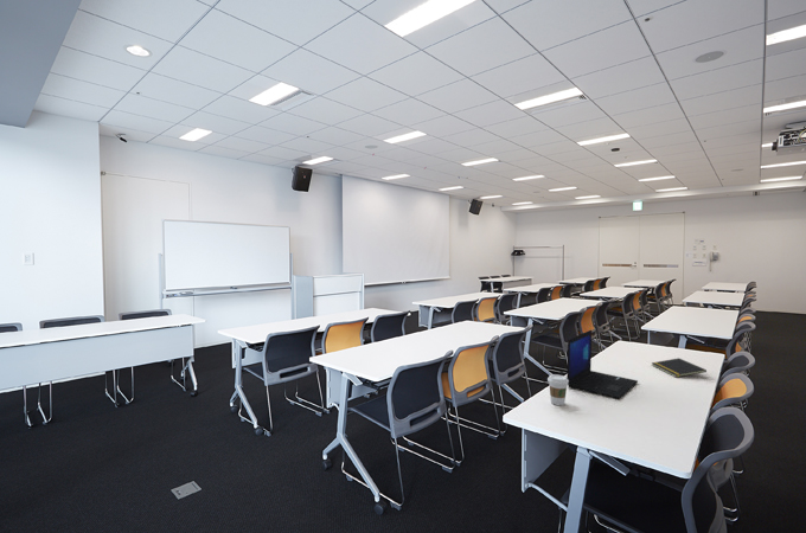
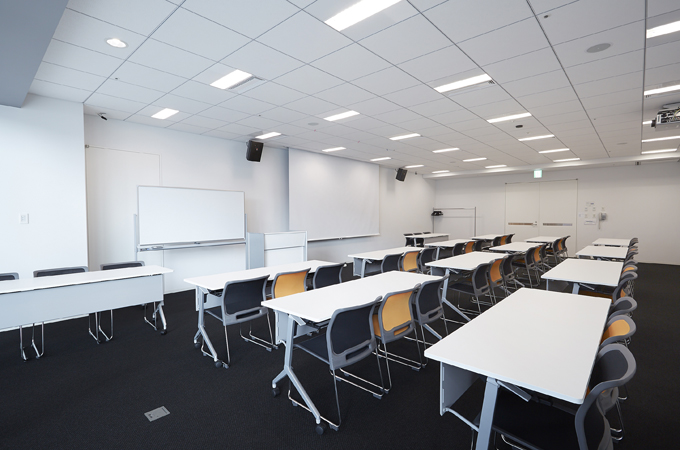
- coffee cup (557, 390)
- notepad (677, 367)
- laptop (599, 372)
